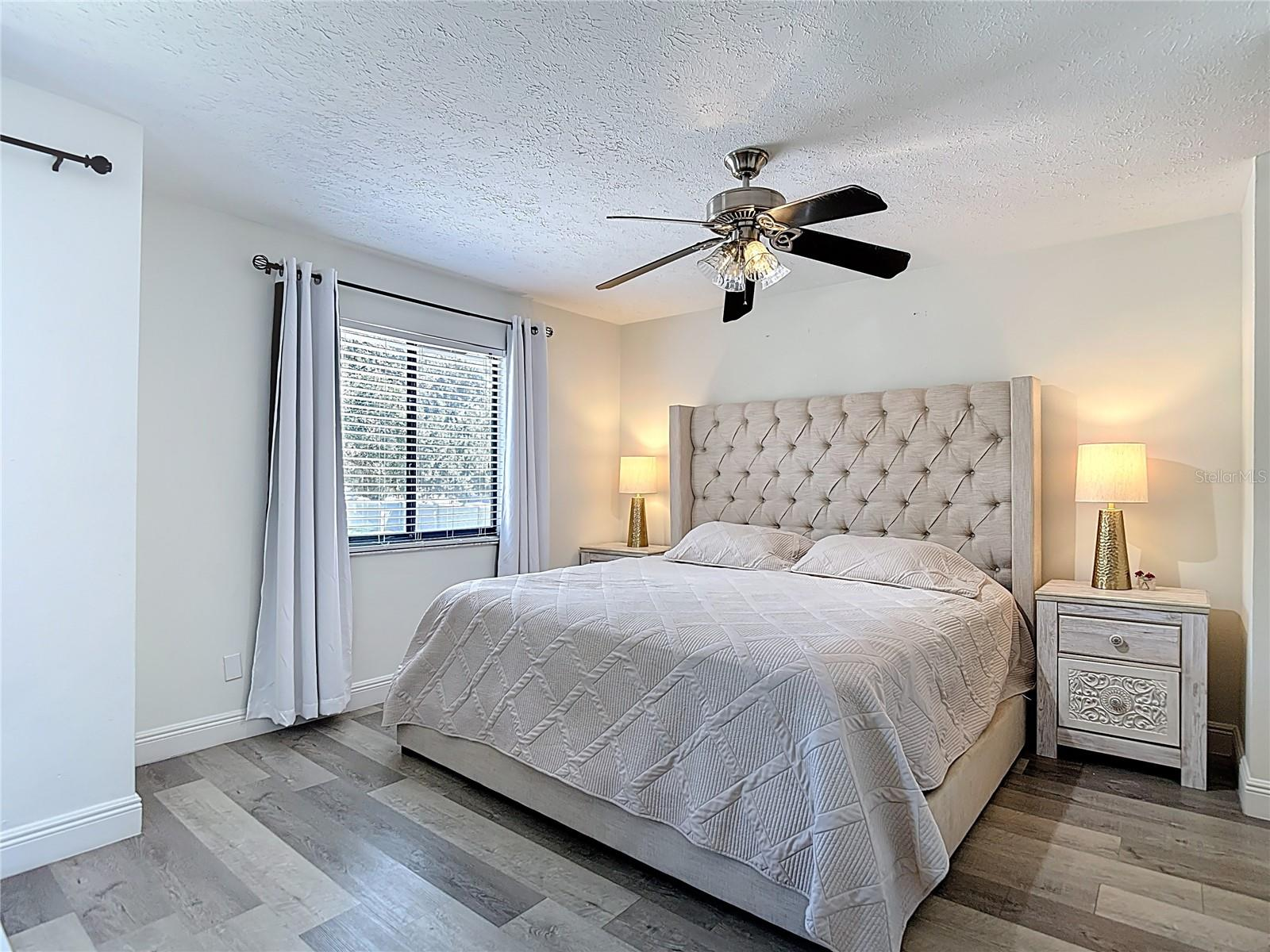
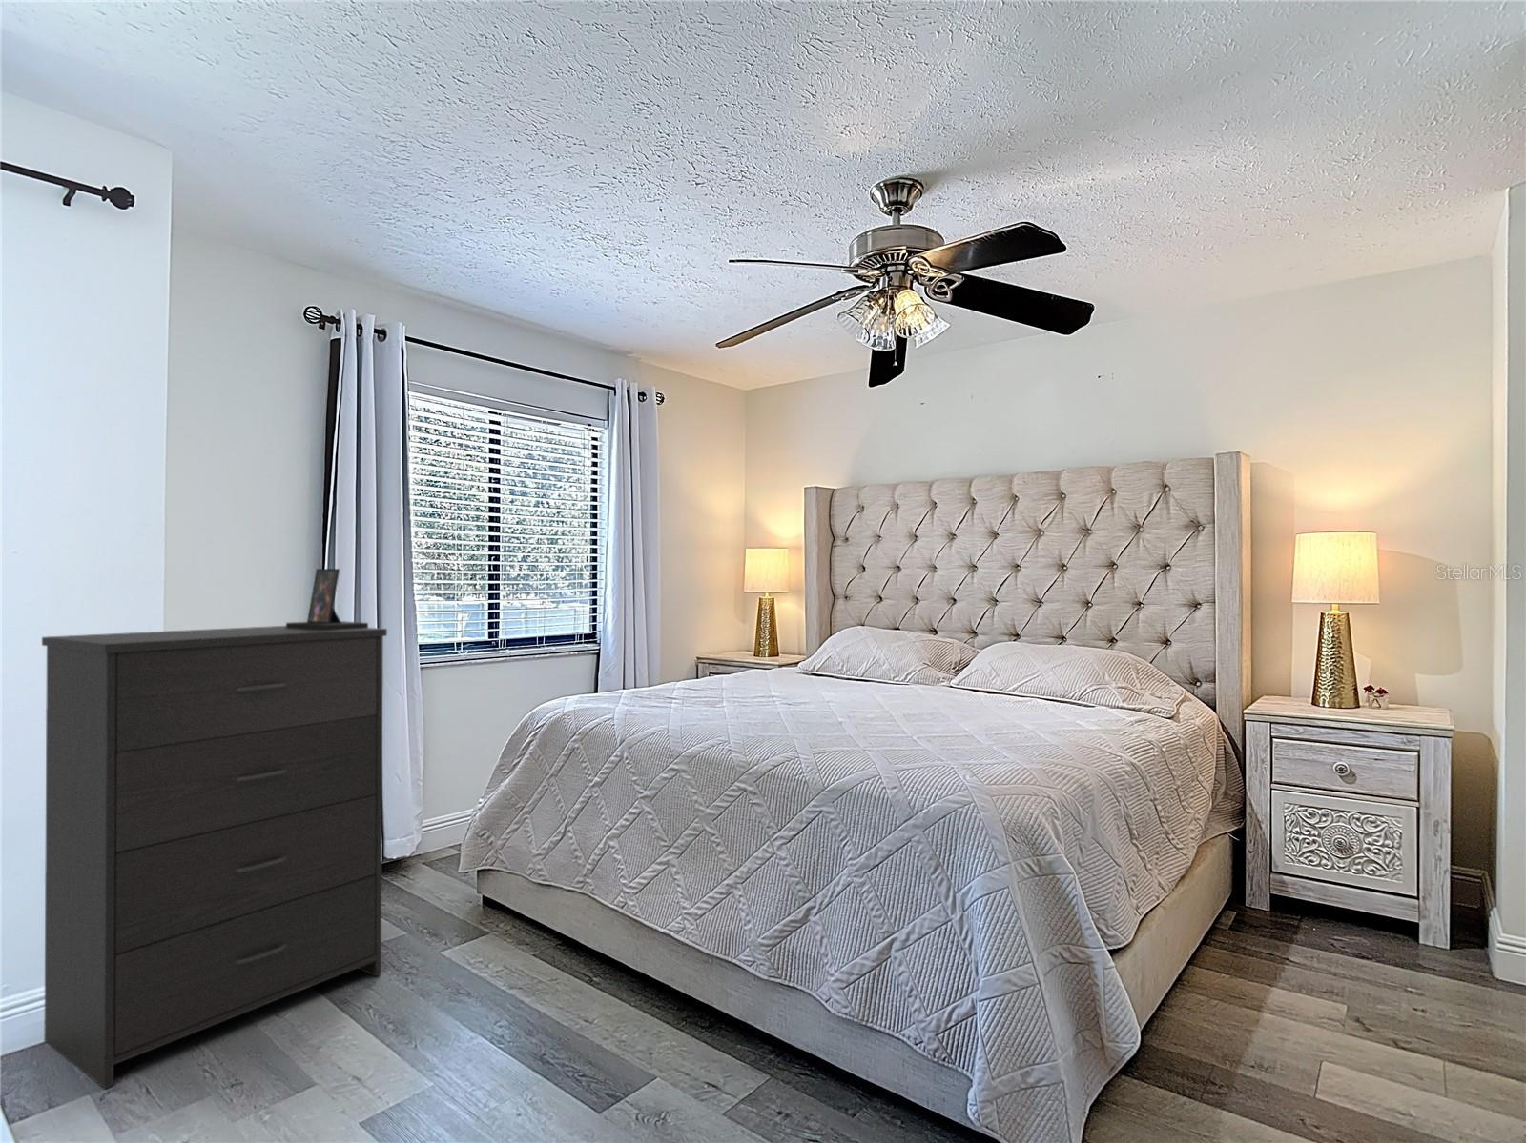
+ dresser (228, 819)
+ photo frame (327, 597)
